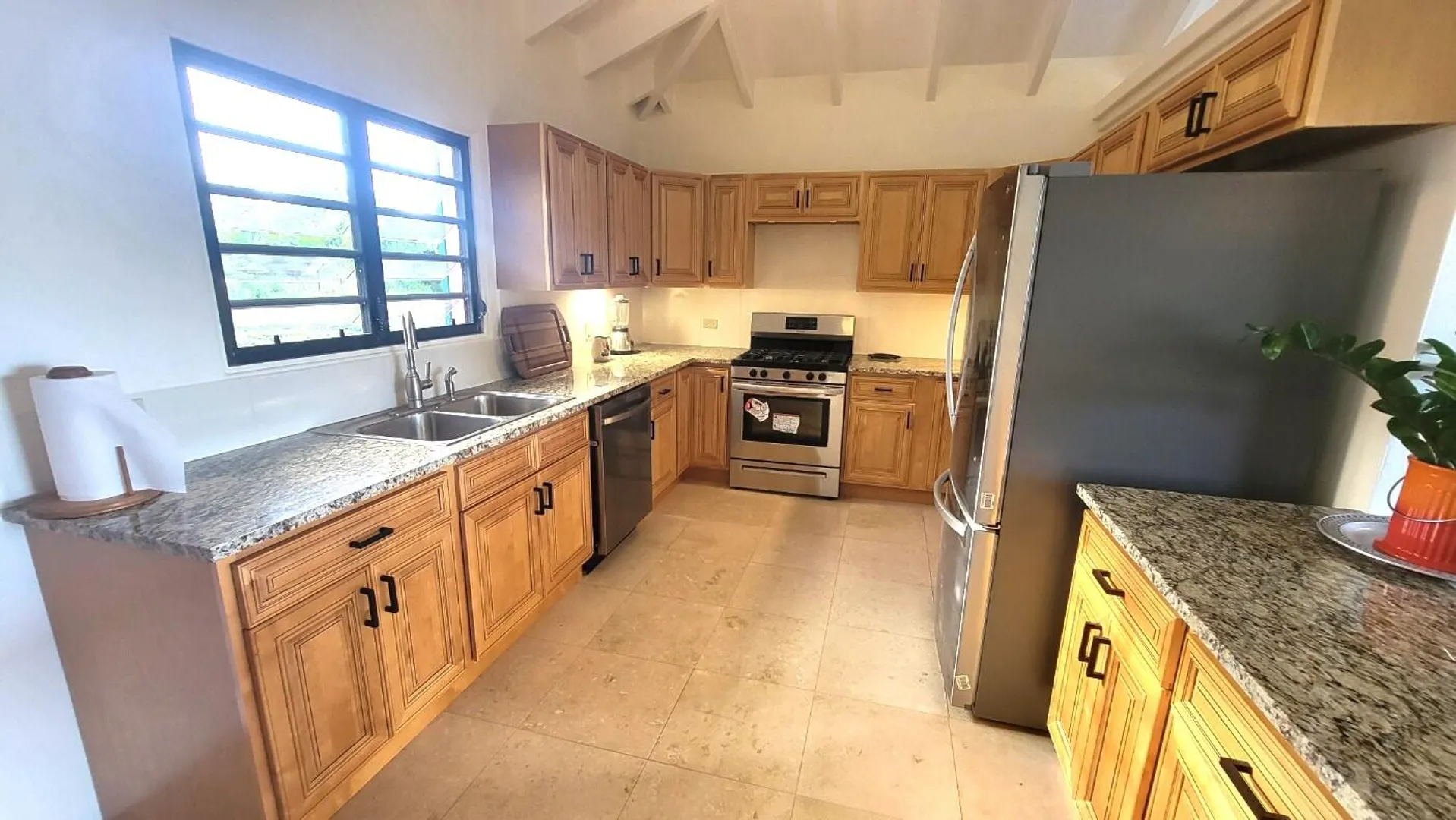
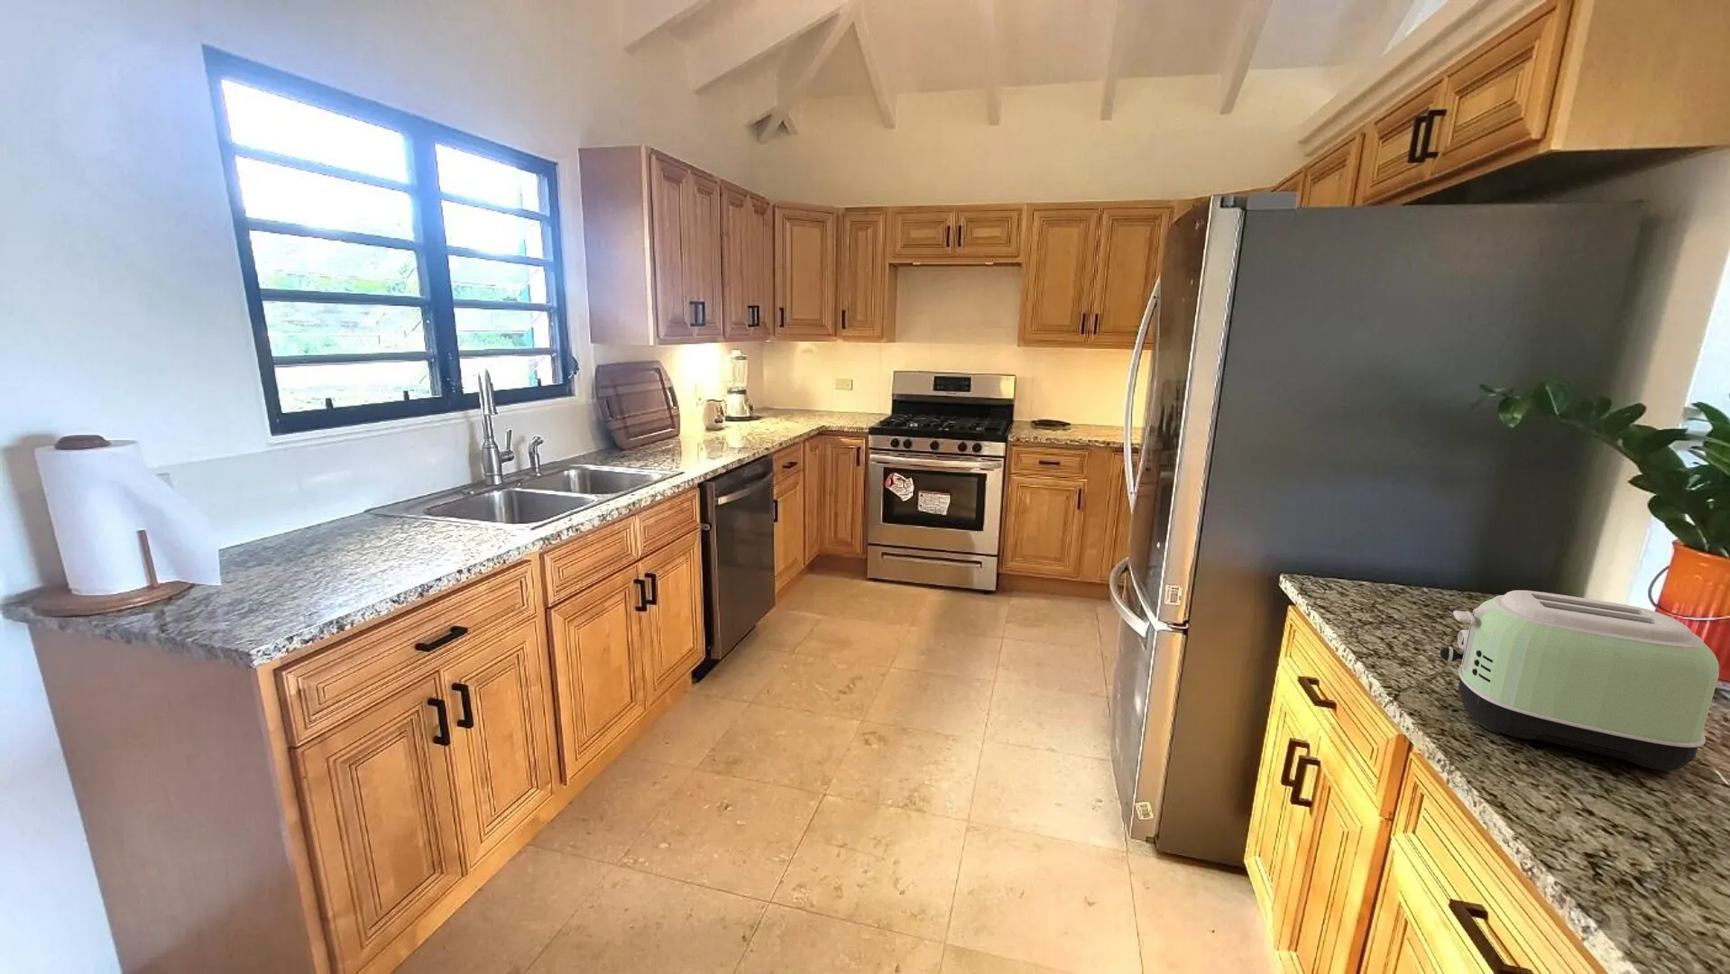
+ toaster (1567, 669)
